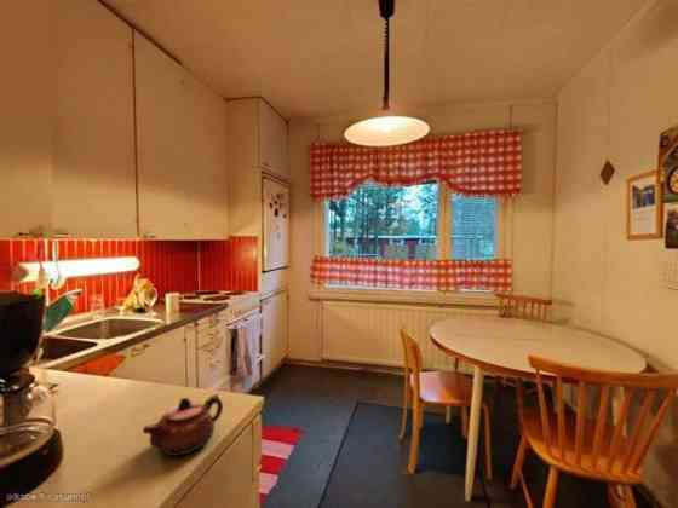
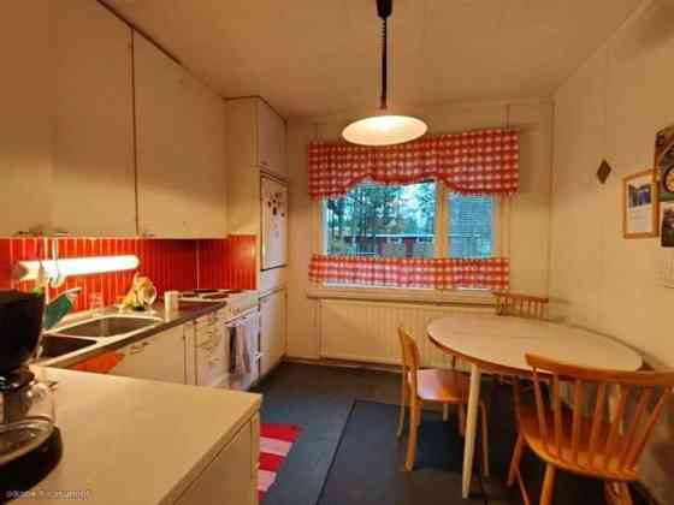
- teapot (186, 418)
